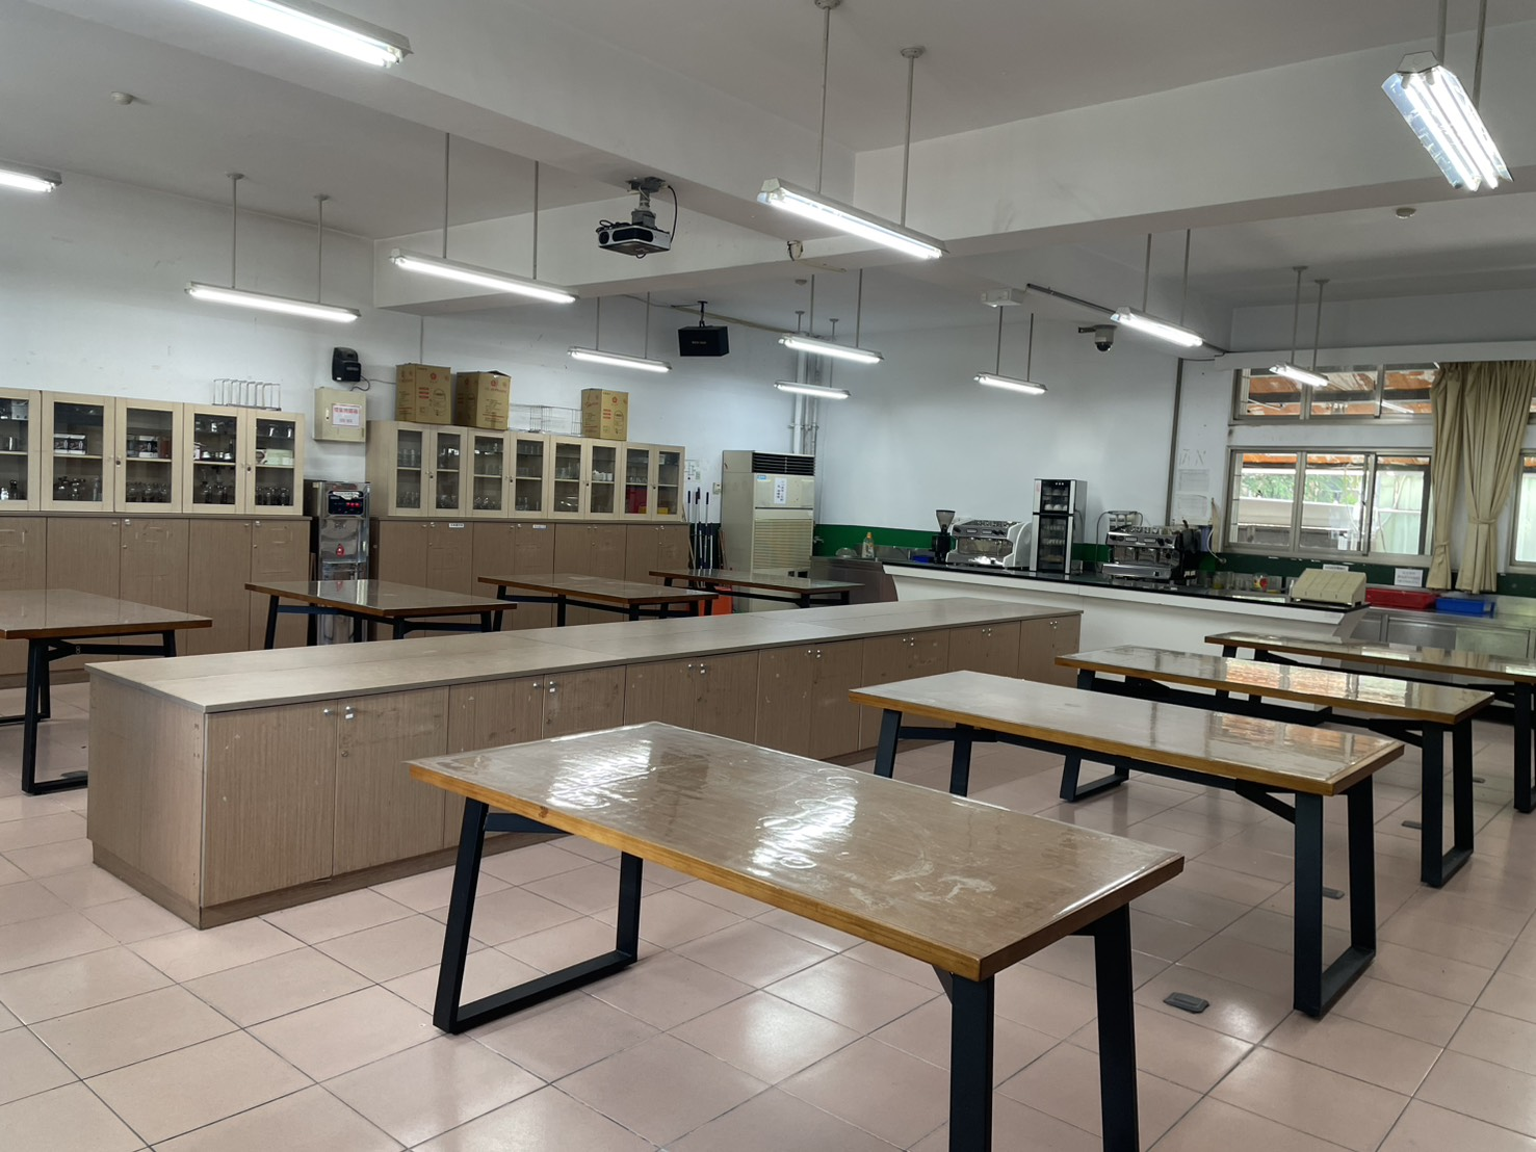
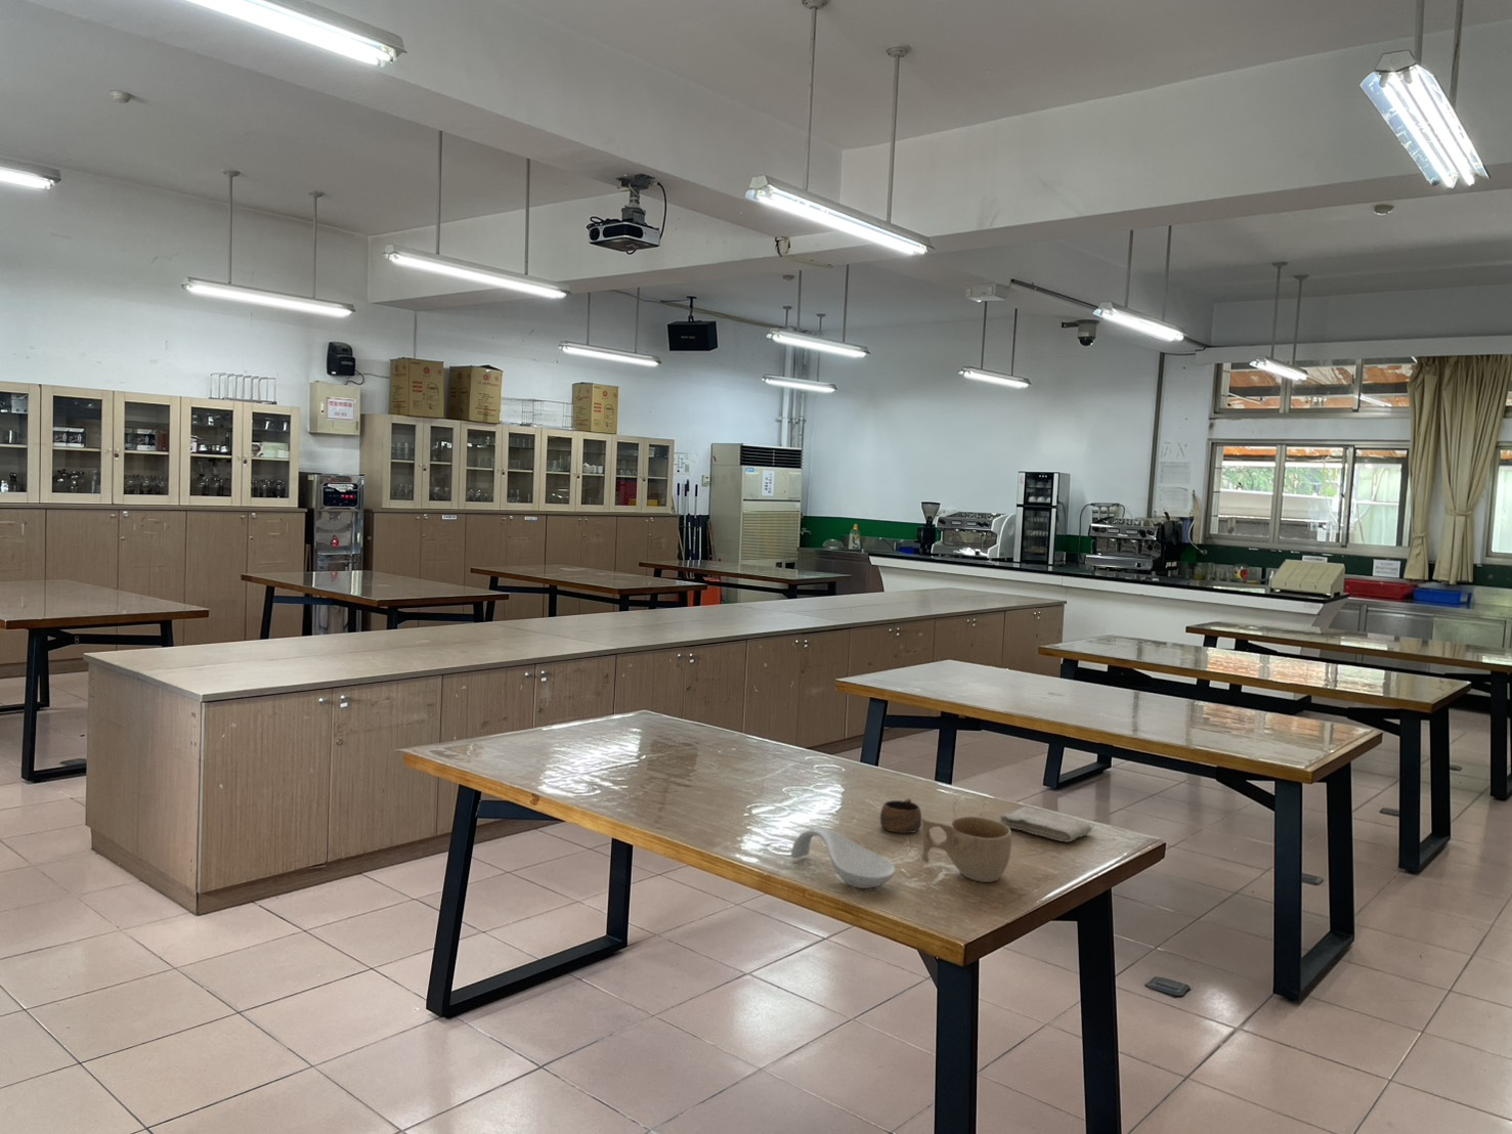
+ washcloth (1044, 823)
+ cup (965, 847)
+ cup (904, 815)
+ spoon rest (840, 855)
